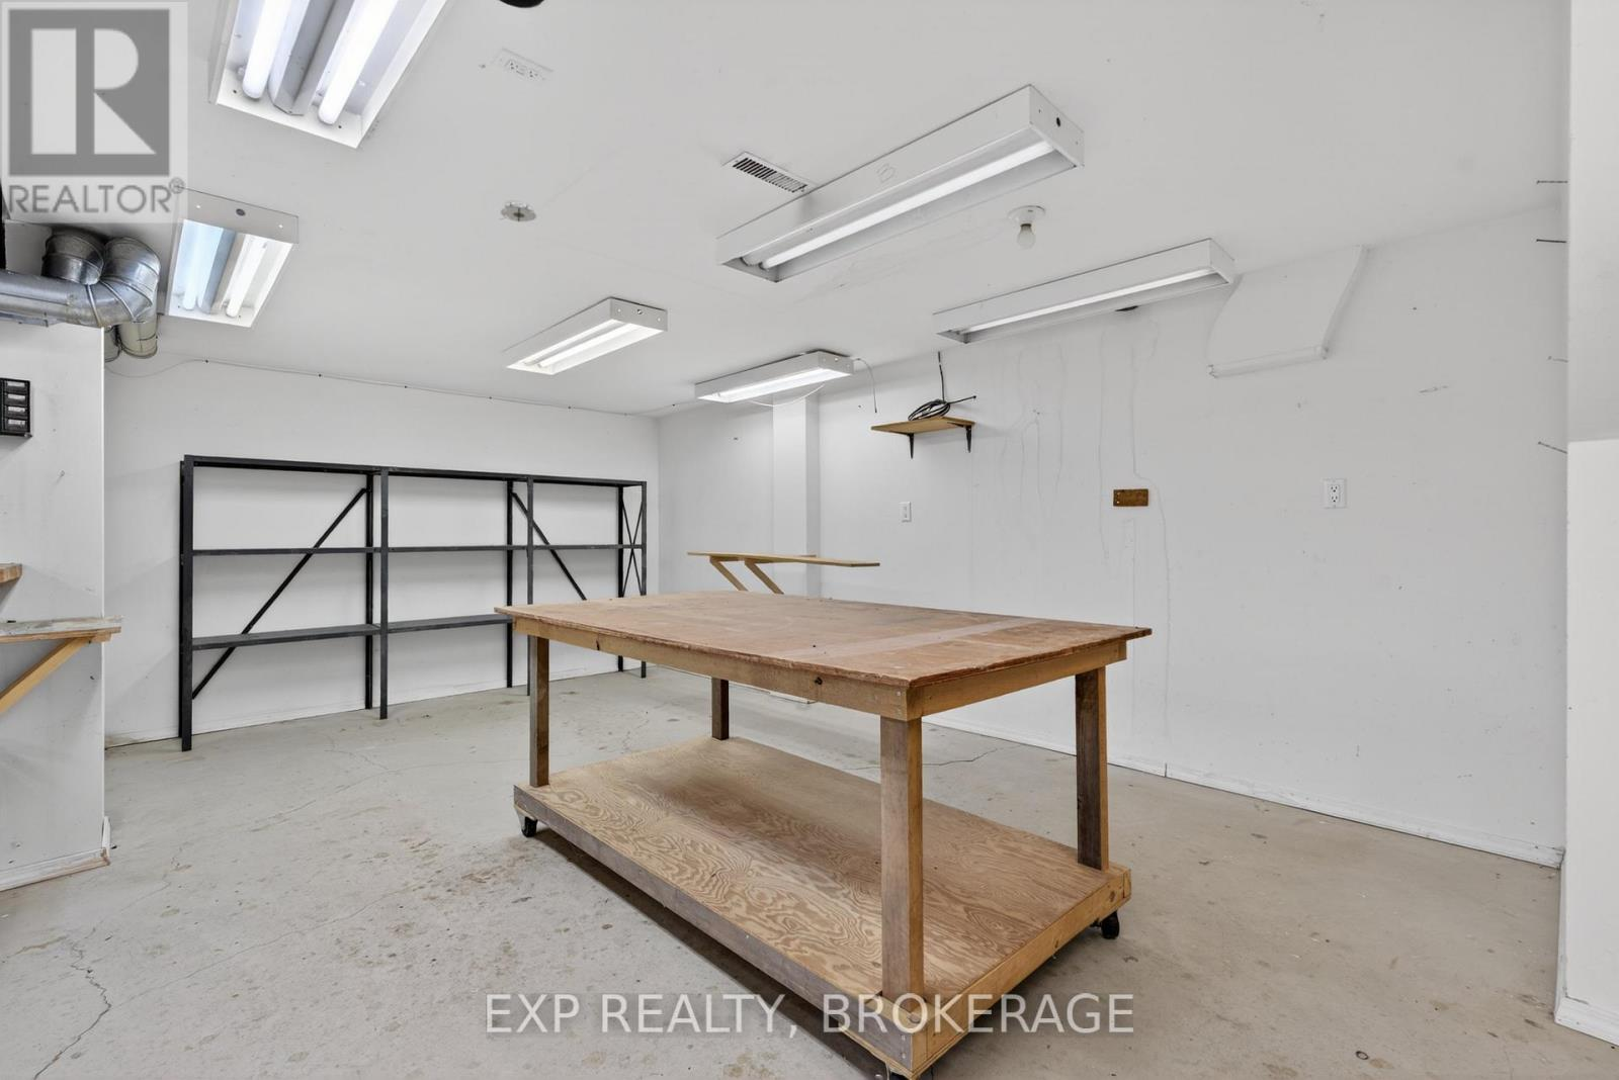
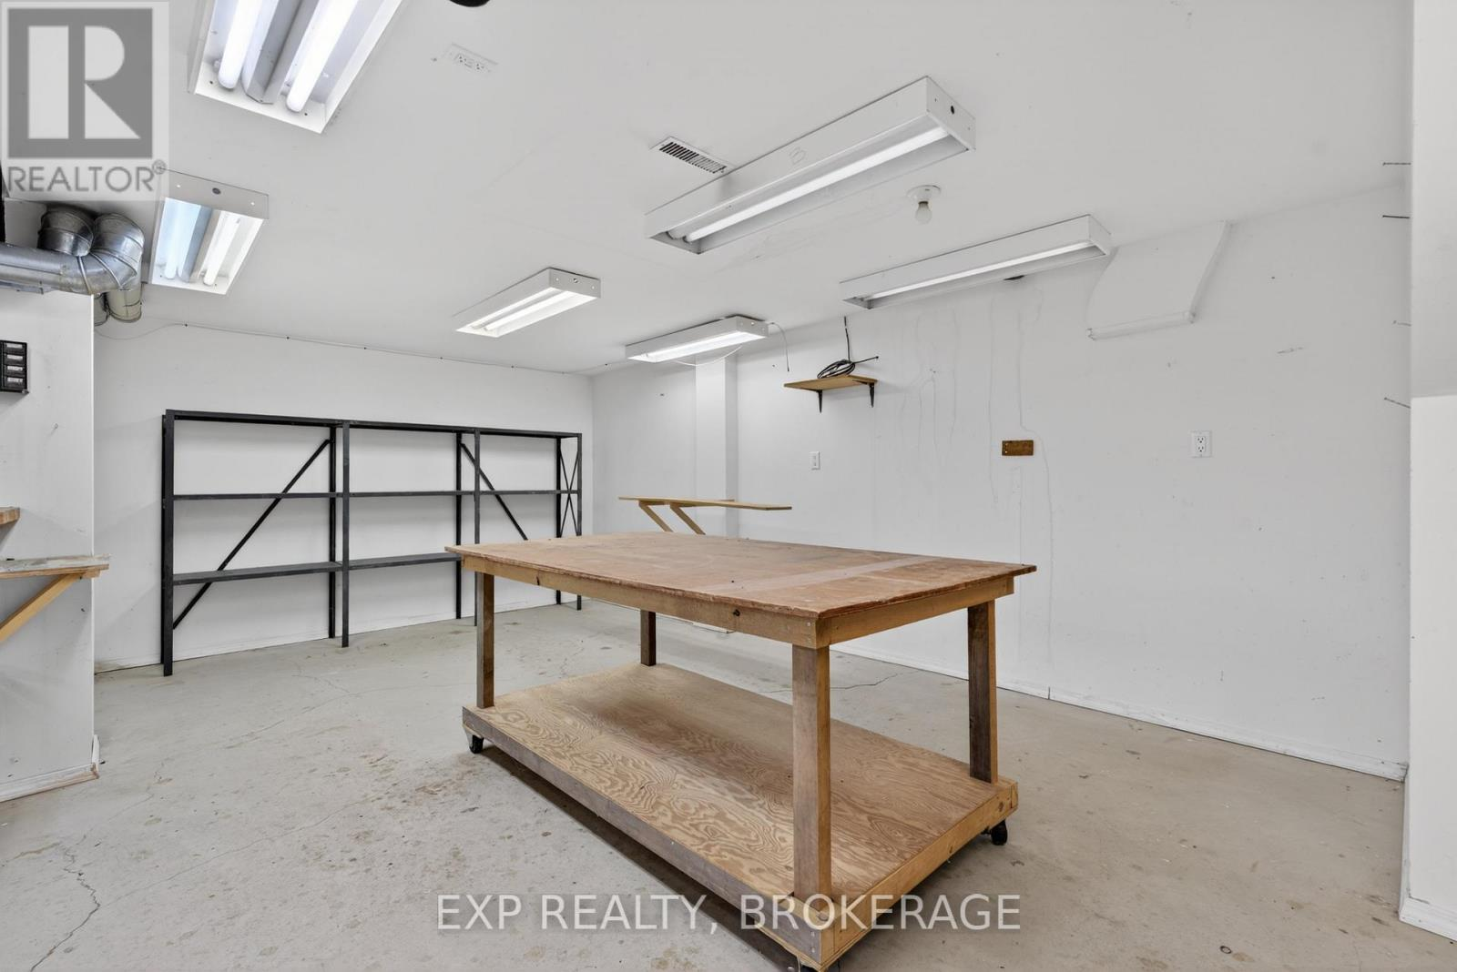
- smoke detector (517, 211)
